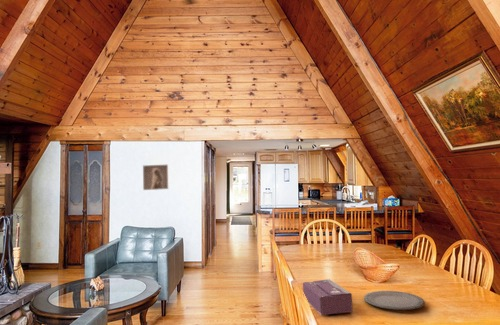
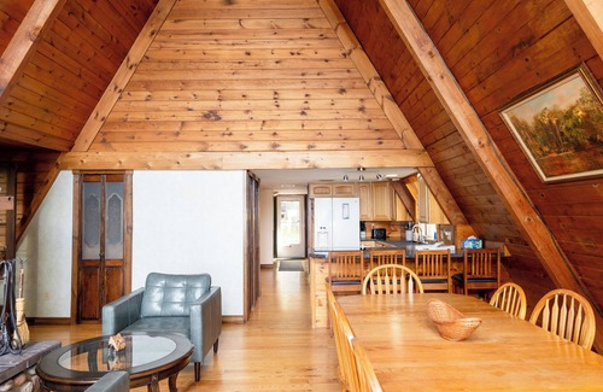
- plate (393, 300)
- tissue box (325, 295)
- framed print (155, 177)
